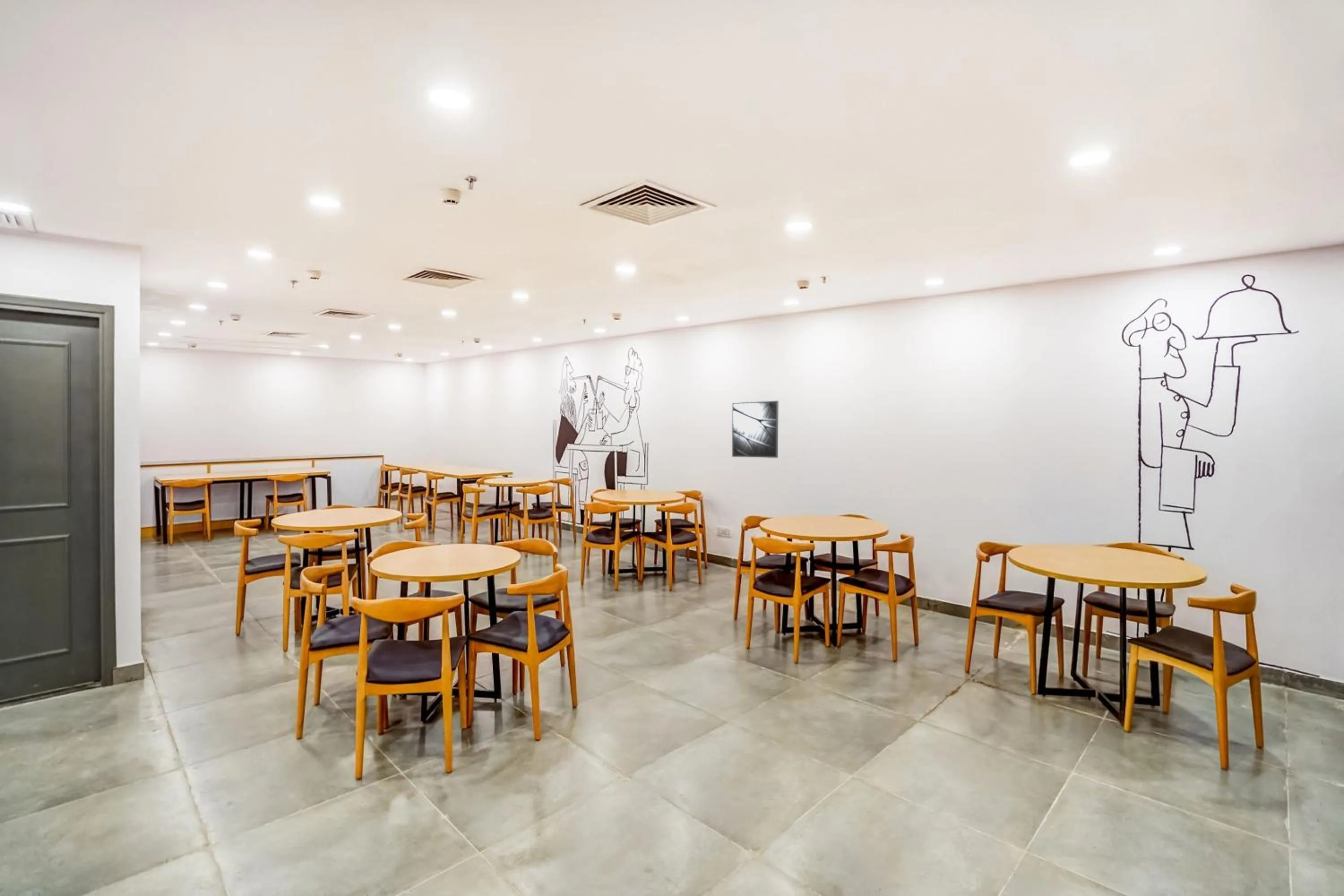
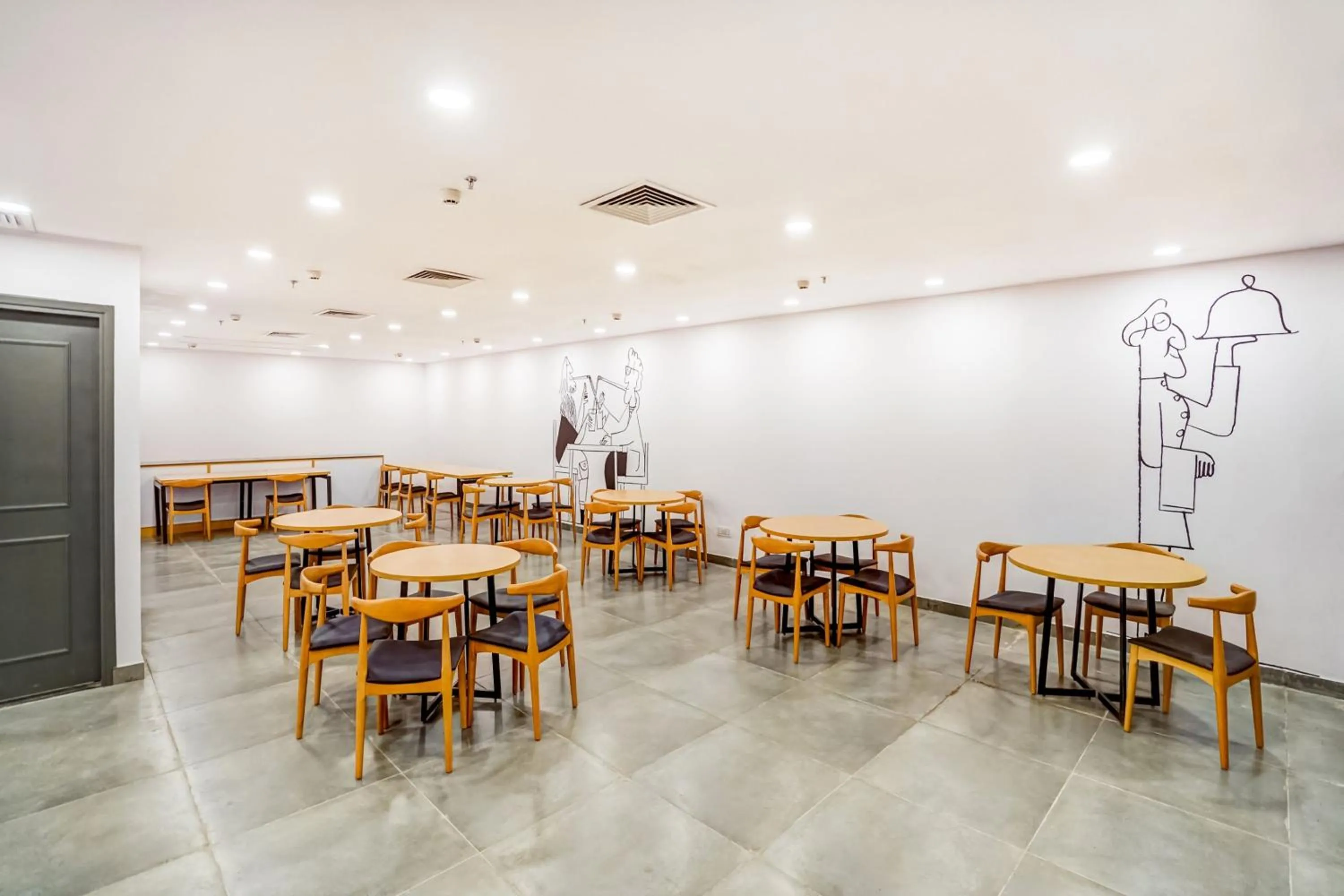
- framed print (754, 430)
